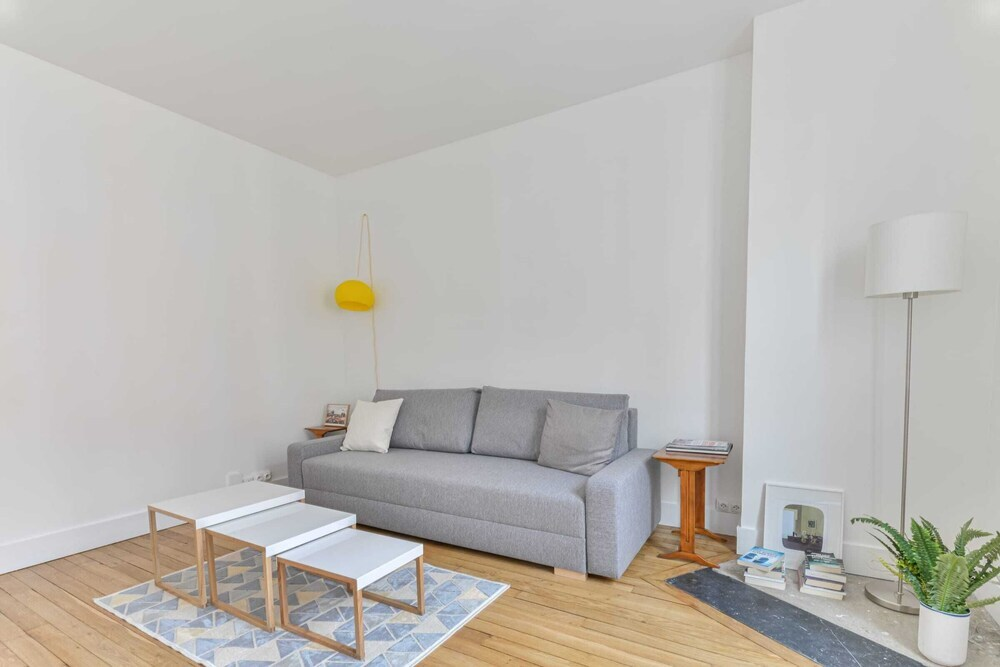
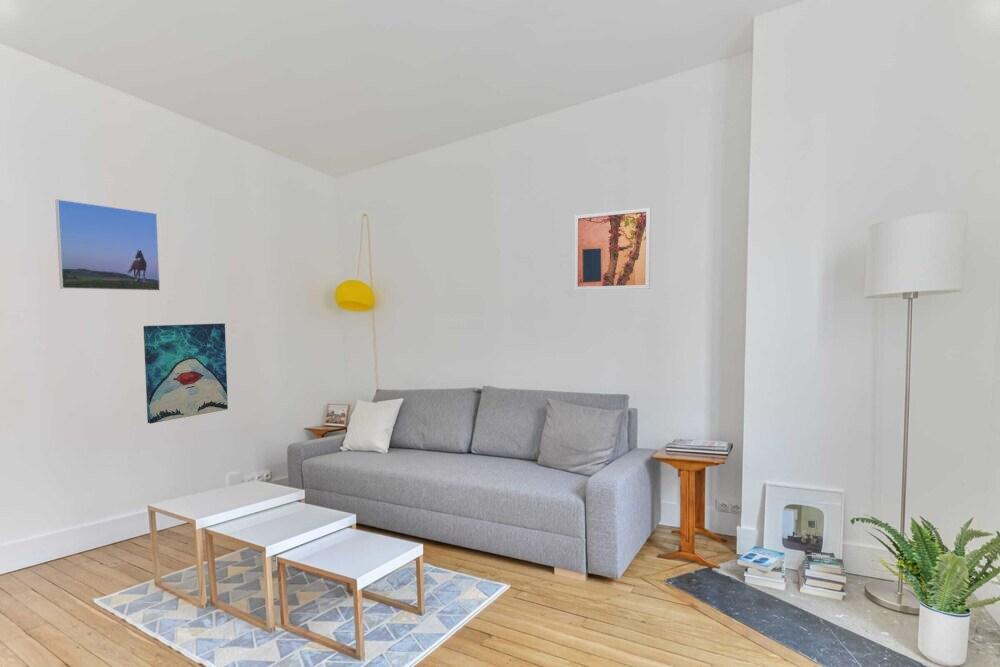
+ wall art (611, 250)
+ wall art (188, 370)
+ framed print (111, 248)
